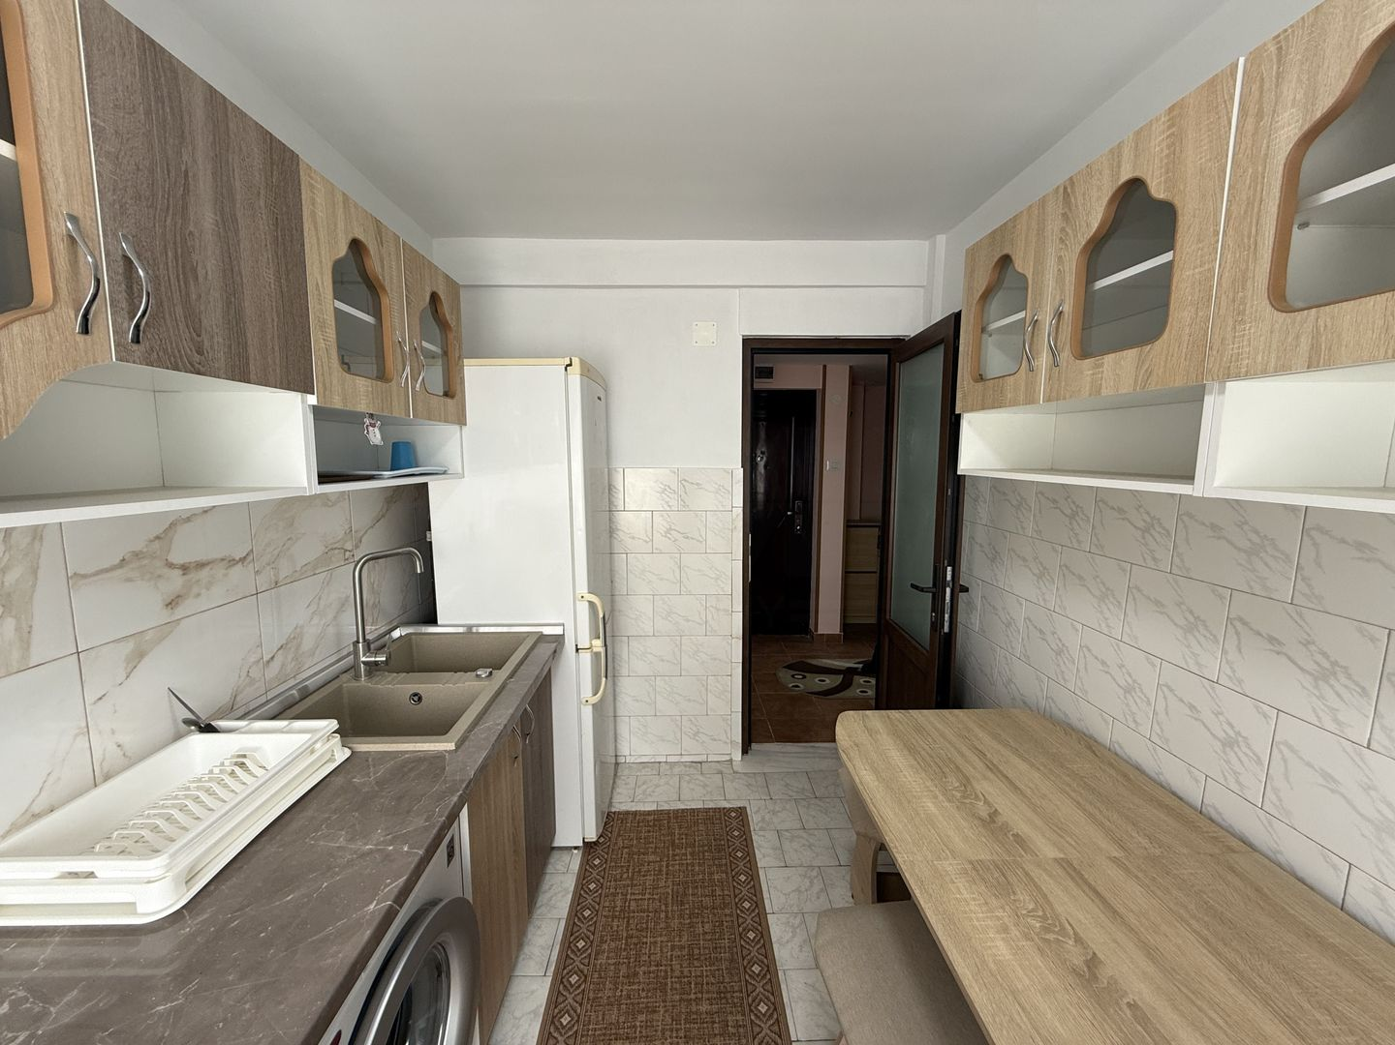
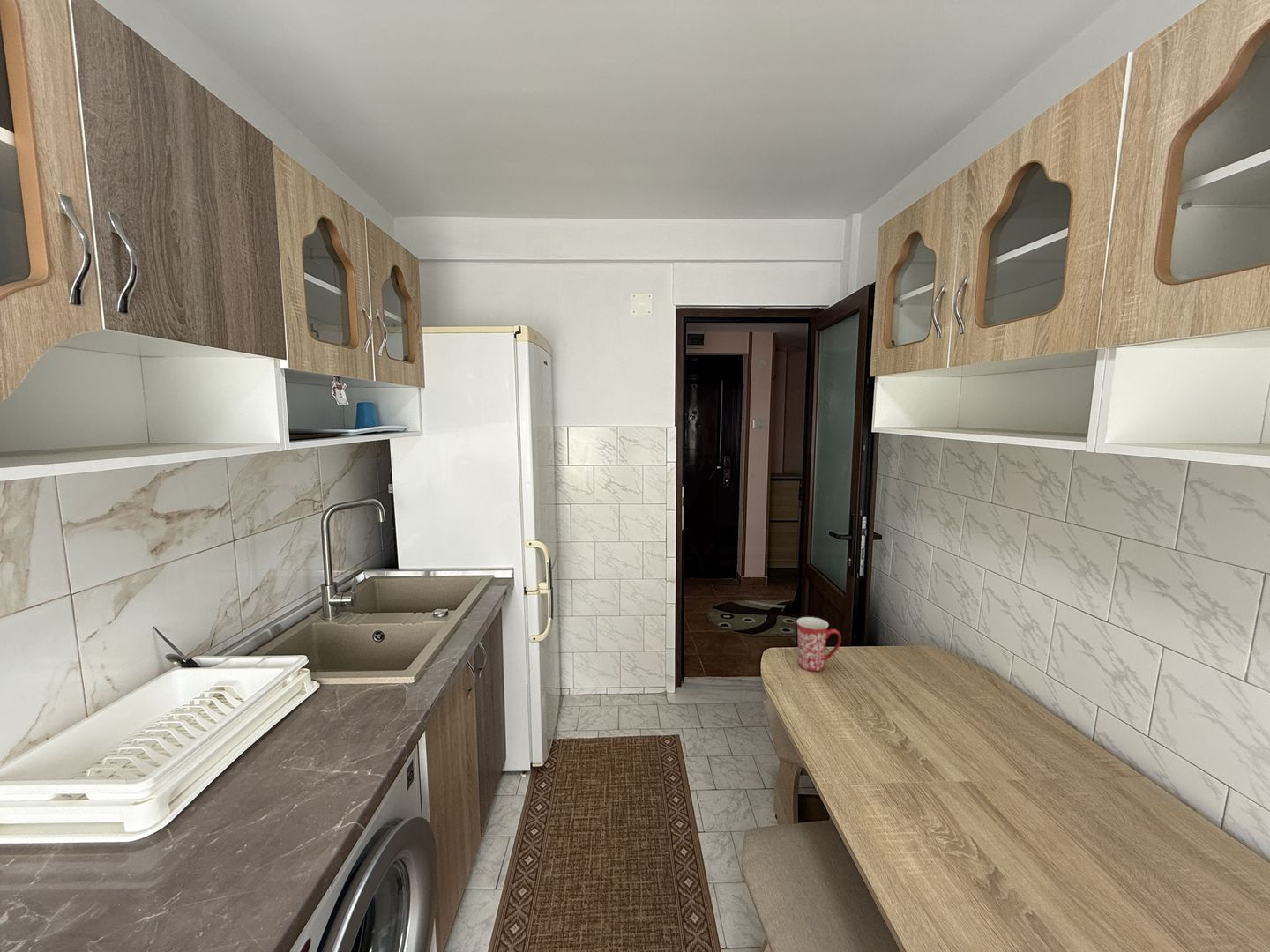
+ mug (818, 644)
